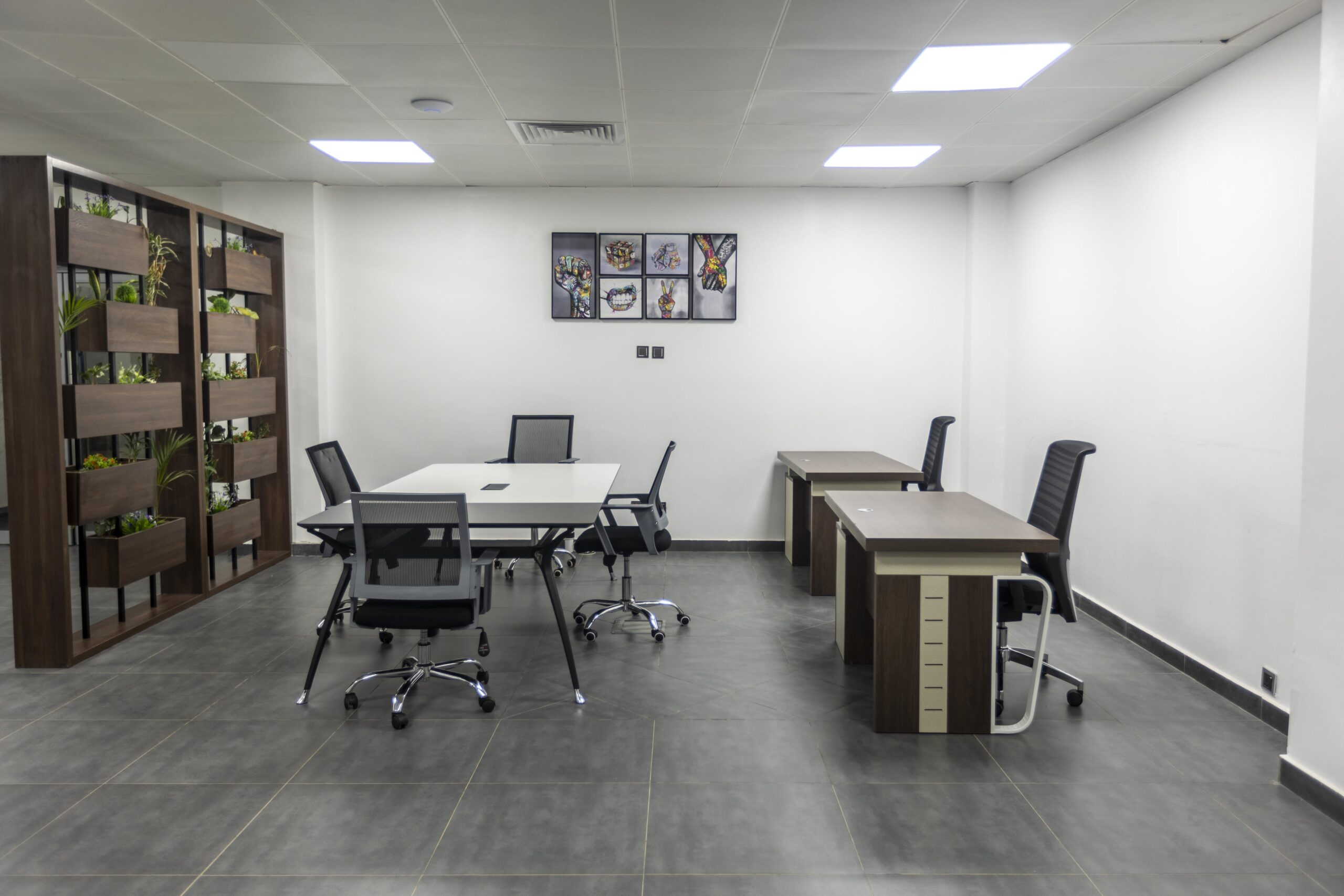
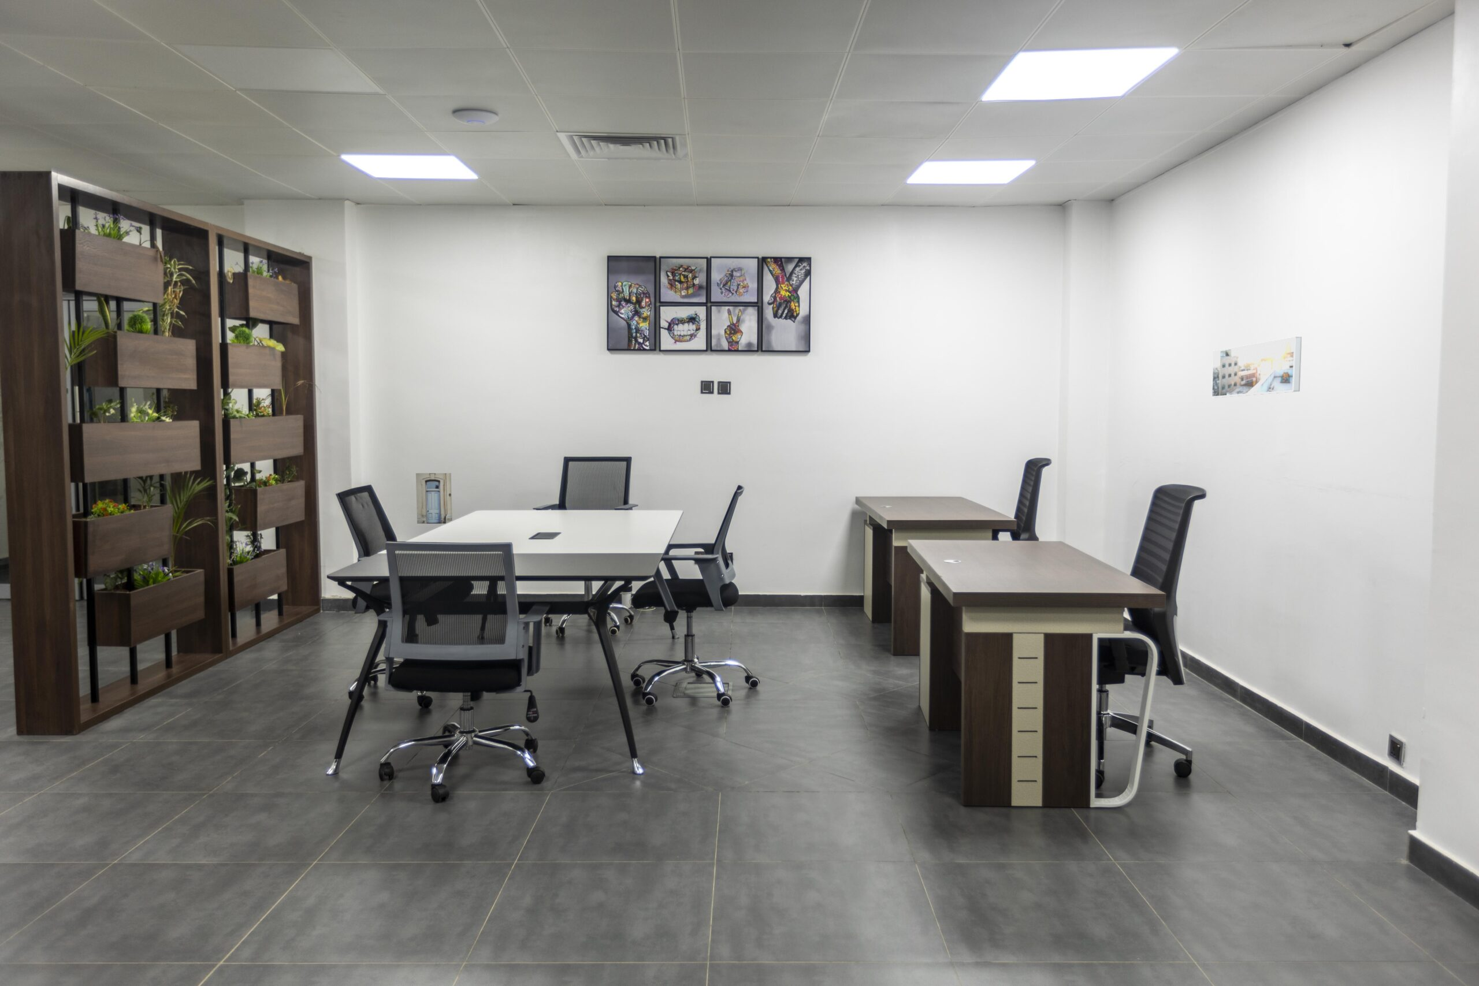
+ wall art (434, 497)
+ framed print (1252, 369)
